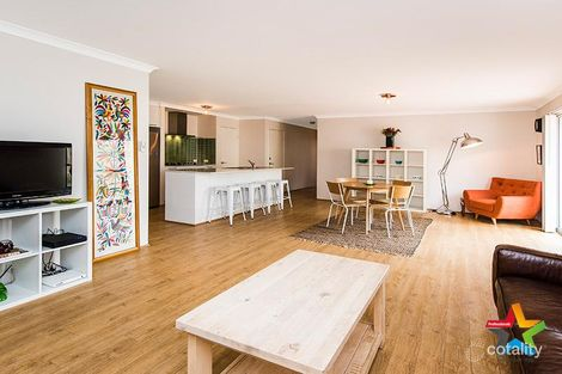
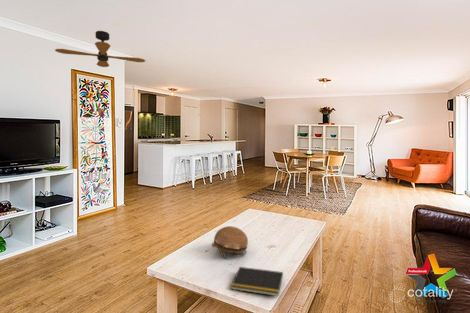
+ decorative bowl (230, 239)
+ ceiling fan (102, 46)
+ notepad (257, 280)
